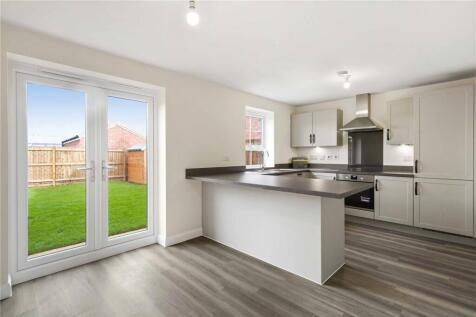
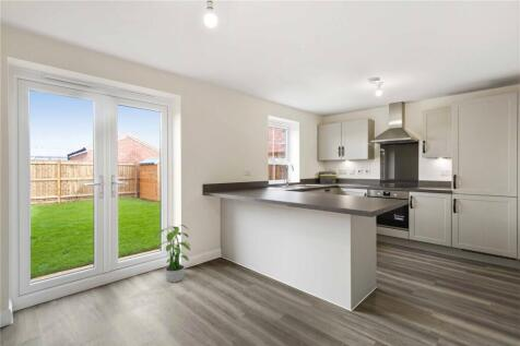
+ potted plant (172, 253)
